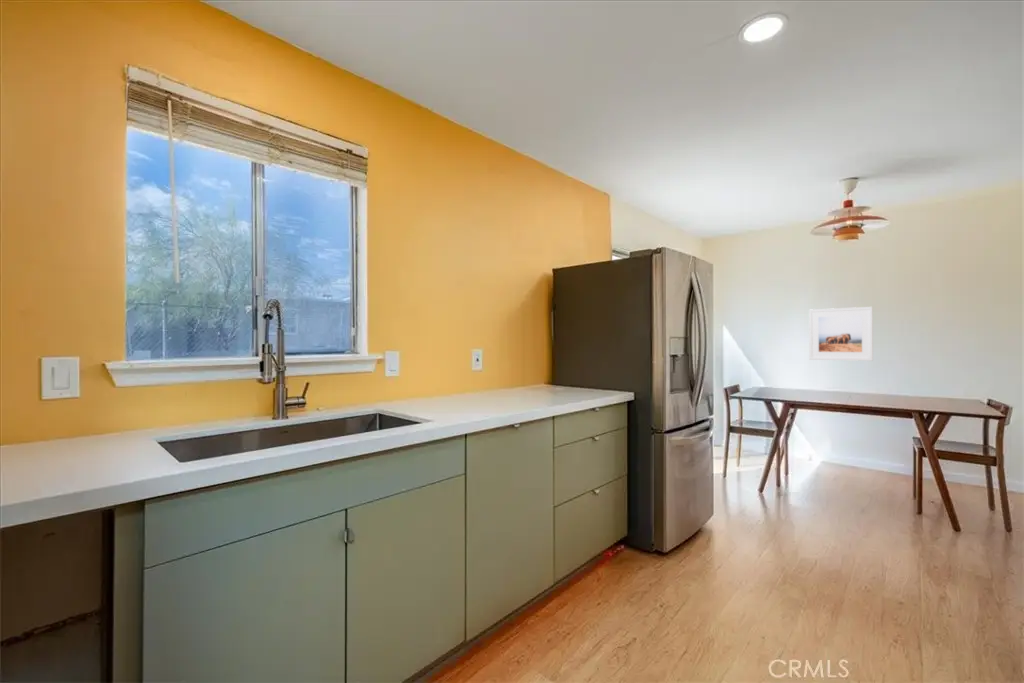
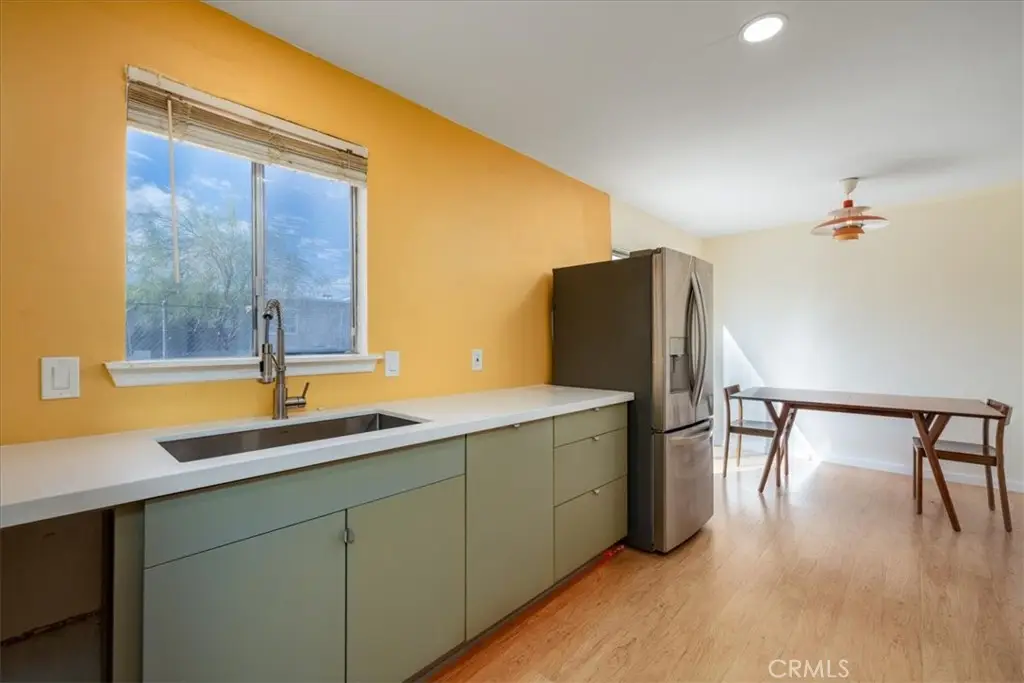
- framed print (839, 334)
